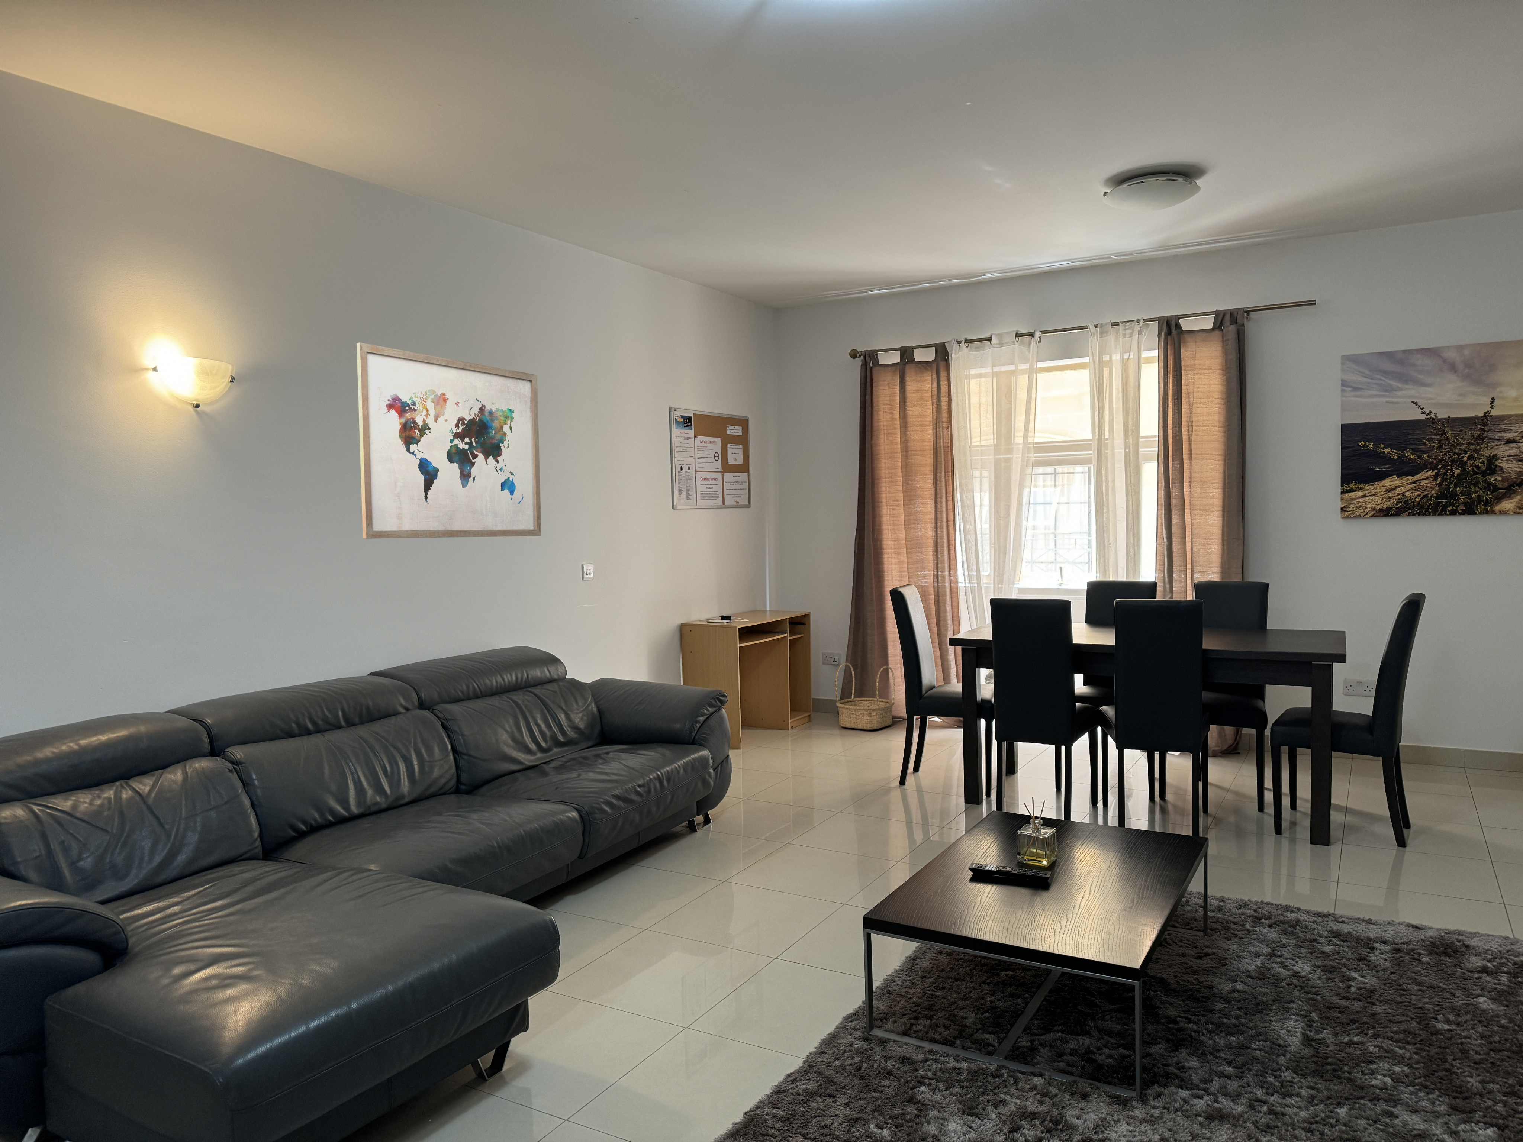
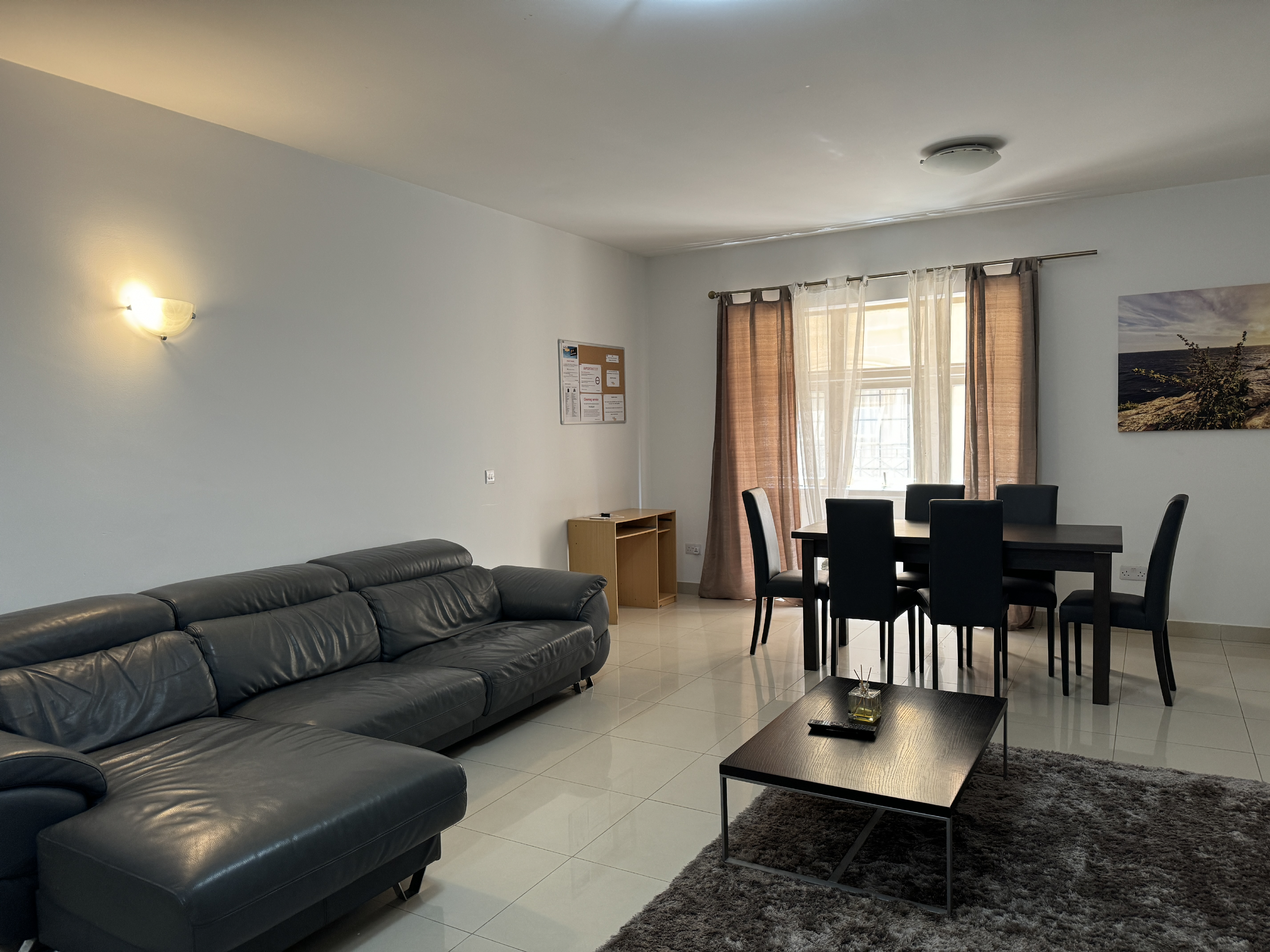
- wall art (458, 449)
- basket (865, 698)
